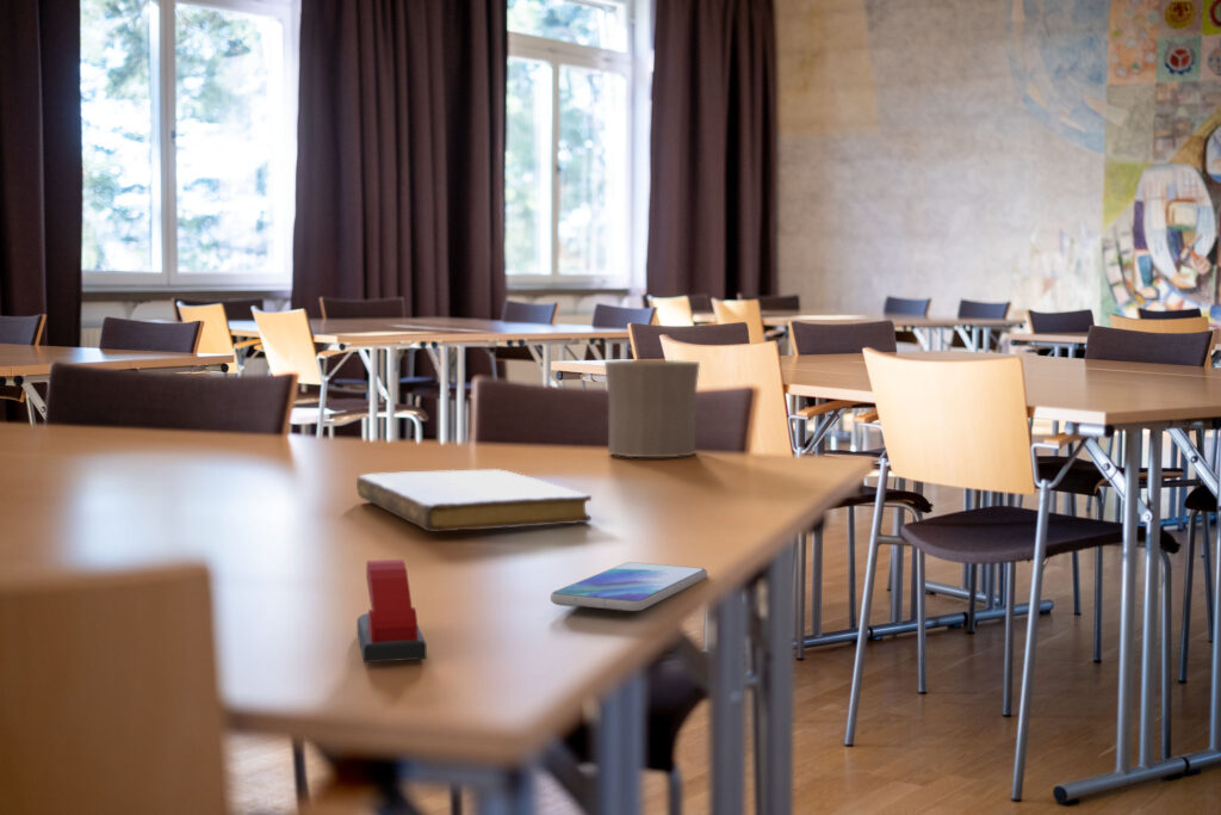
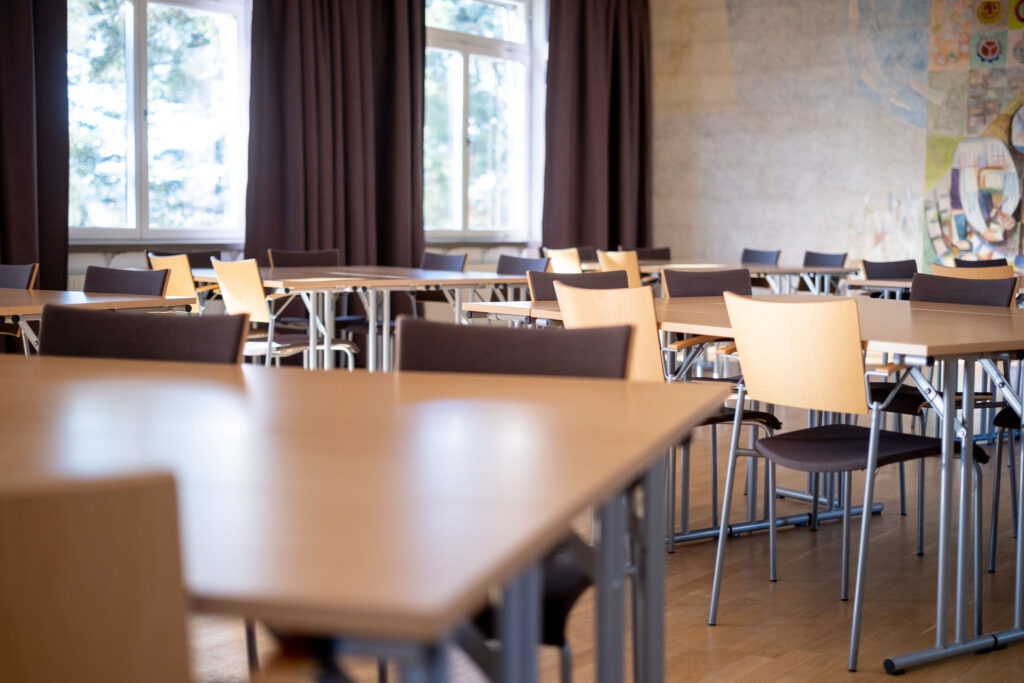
- smartphone (632, 585)
- notebook (467, 496)
- stapler (389, 604)
- cup (651, 407)
